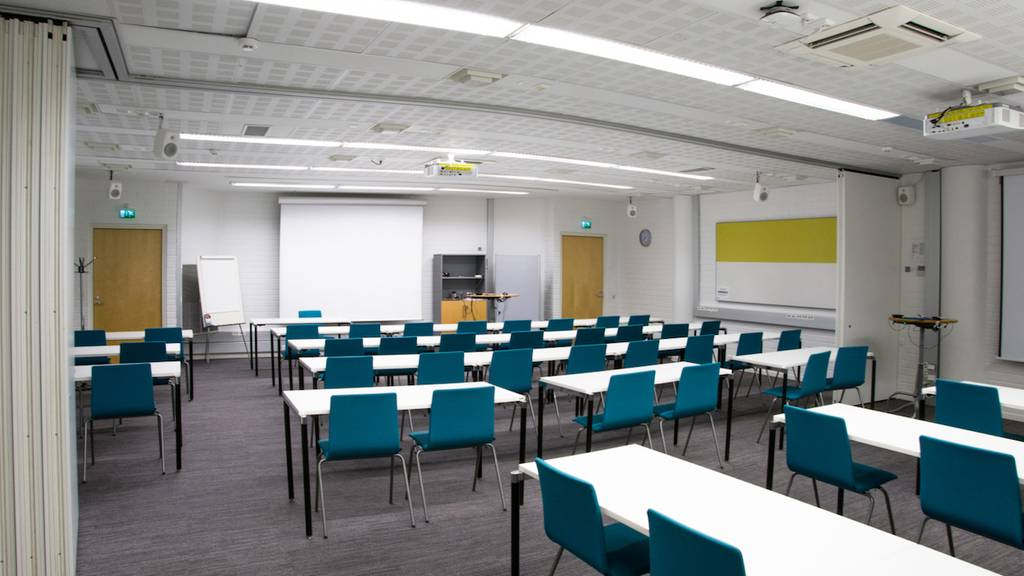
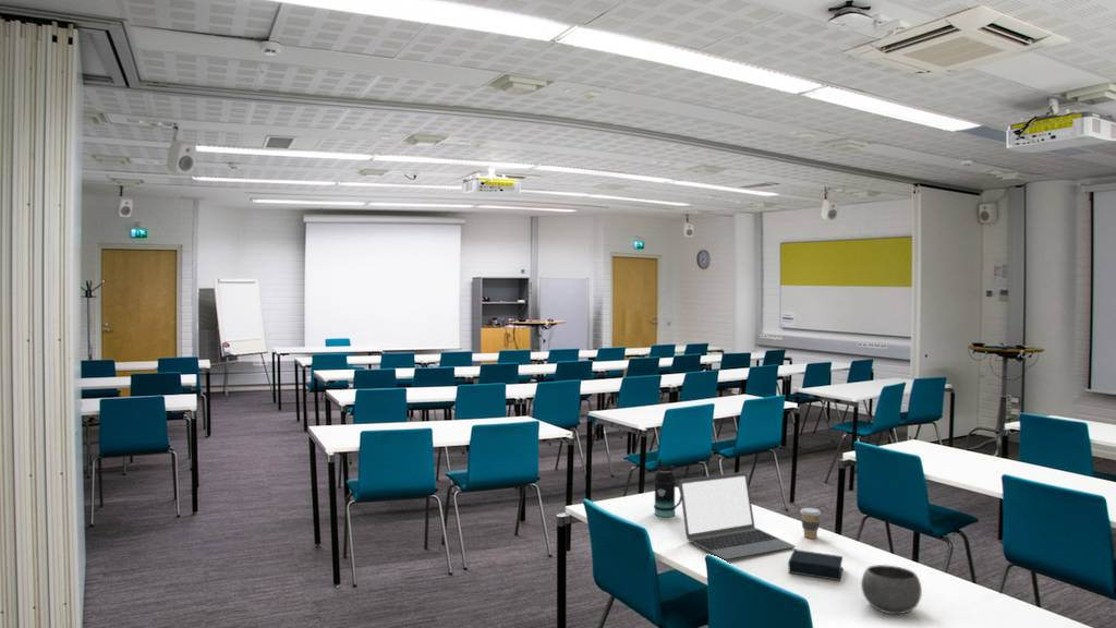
+ bowl (890, 590)
+ bottle (668, 487)
+ coffee cup (810, 522)
+ laptop (736, 512)
+ book (815, 564)
